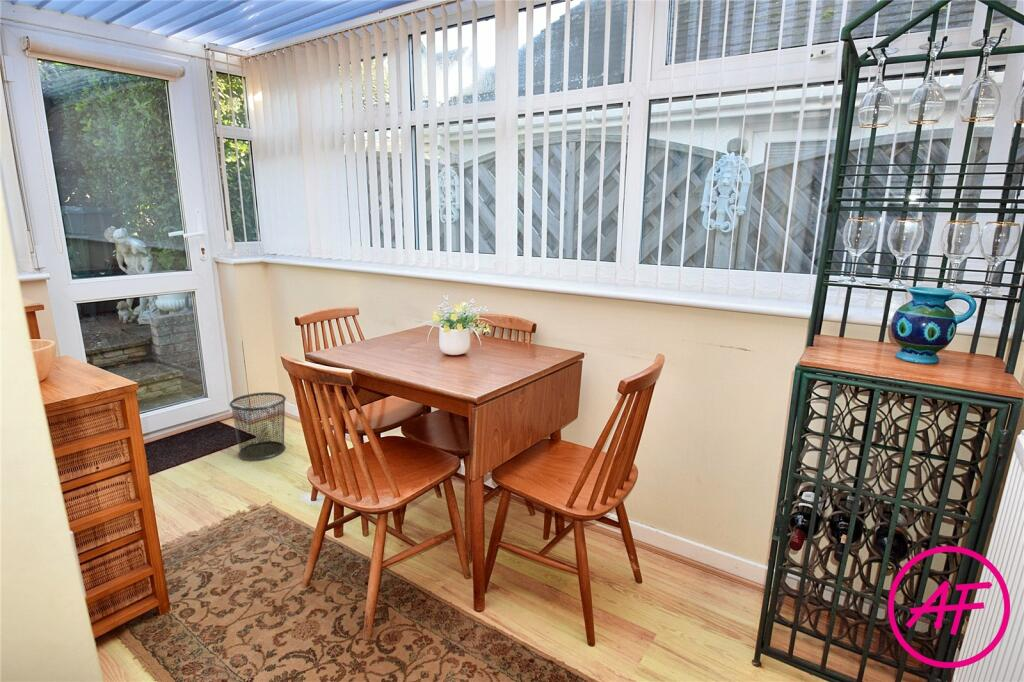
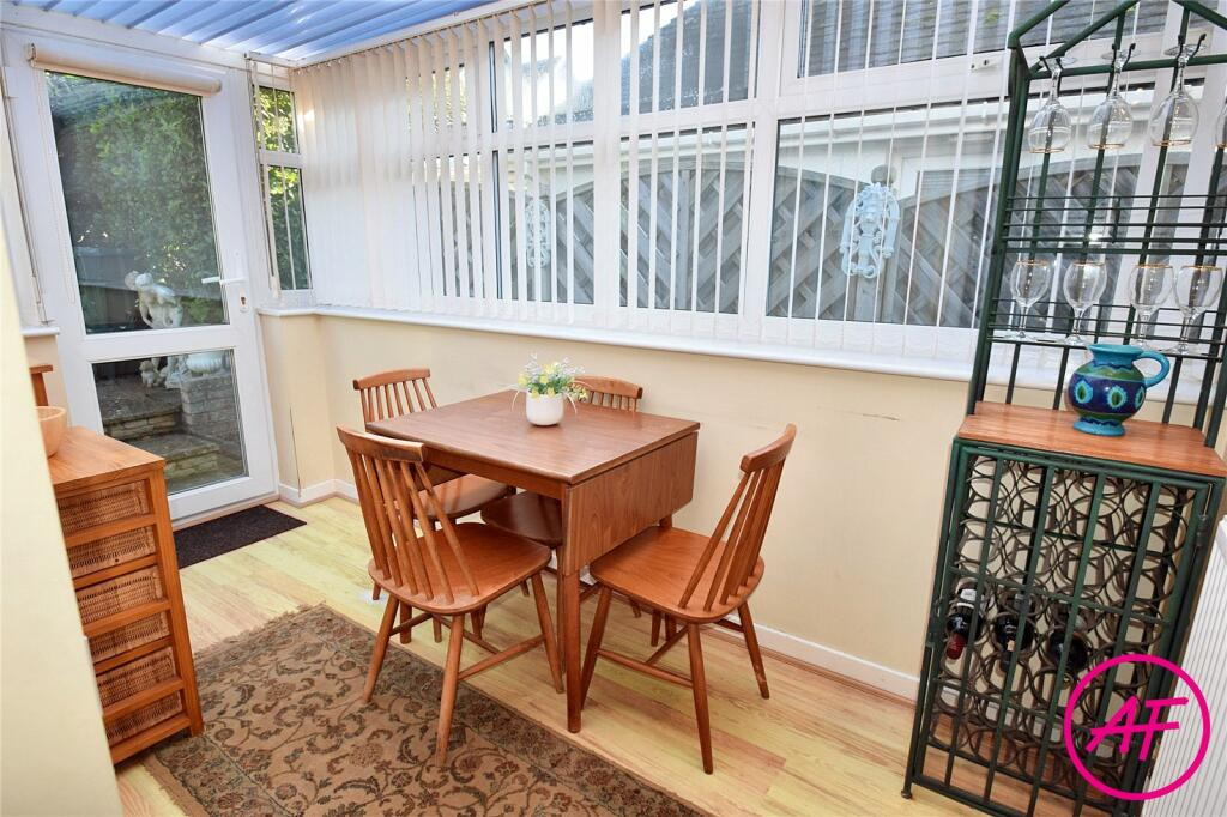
- waste bin (260, 425)
